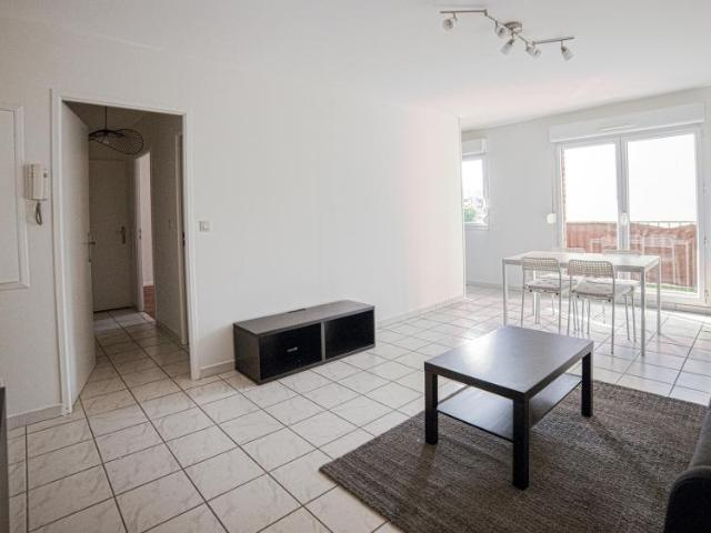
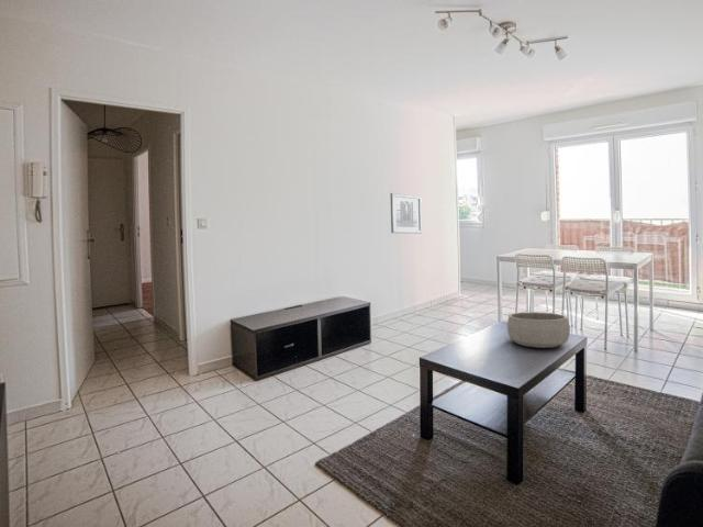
+ decorative bowl (537, 329)
+ wall art (406, 214)
